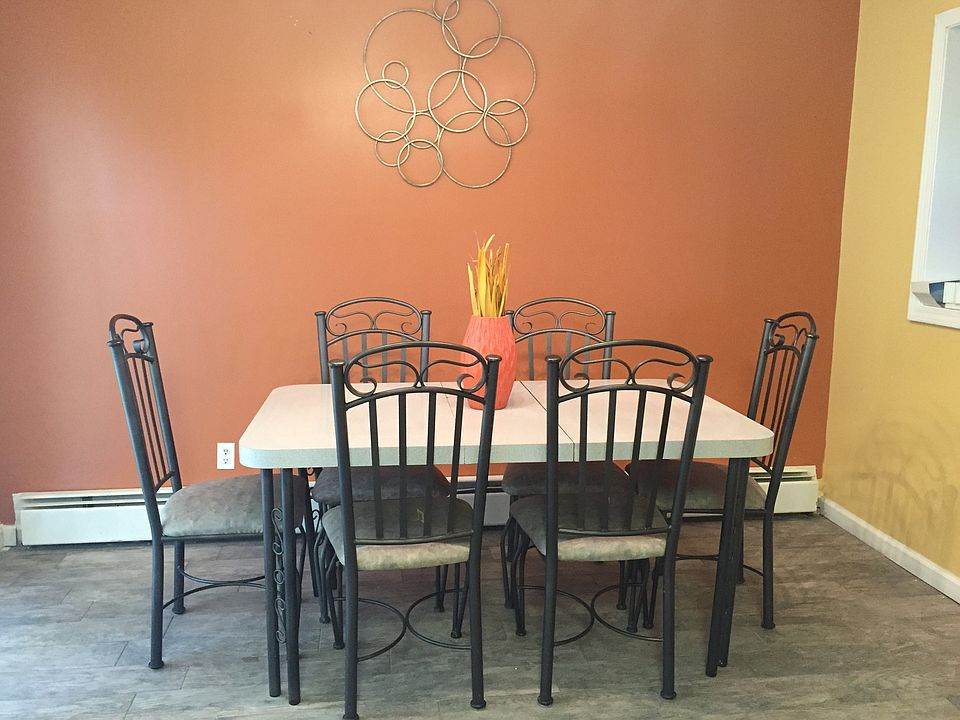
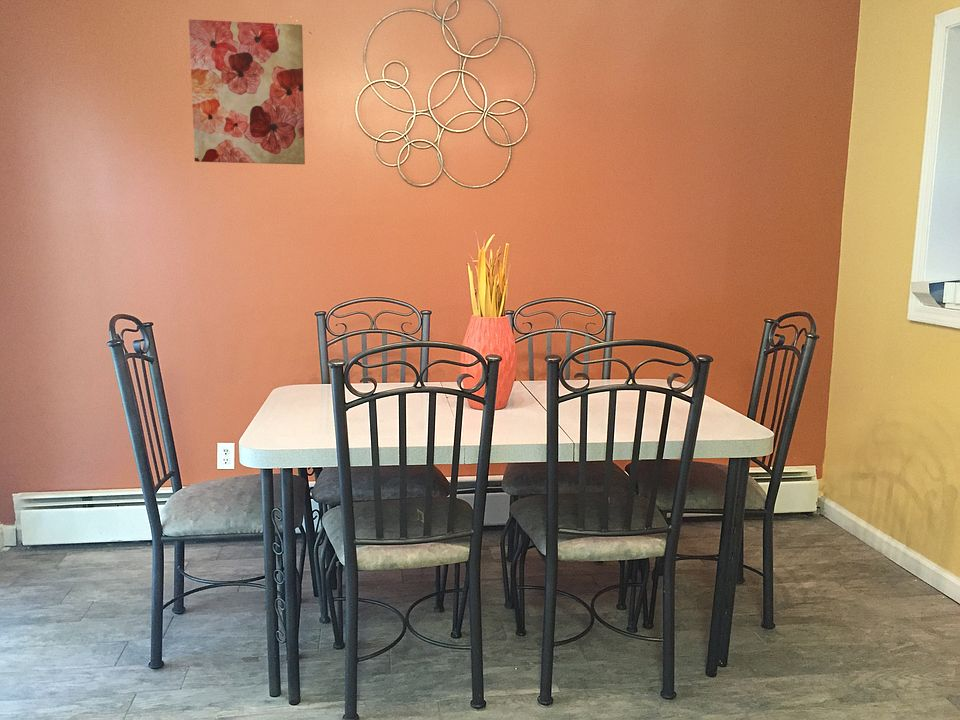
+ wall art (248, 93)
